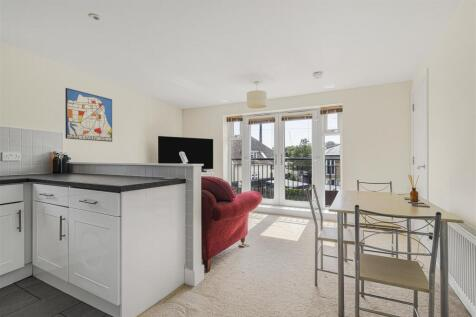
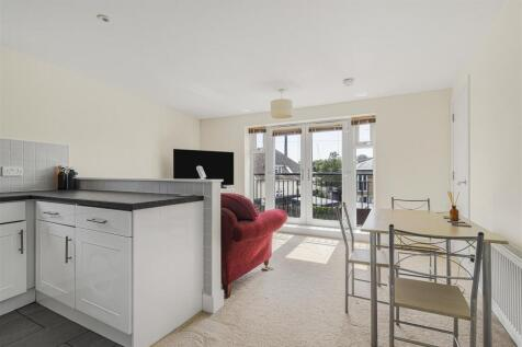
- wall art (90, 117)
